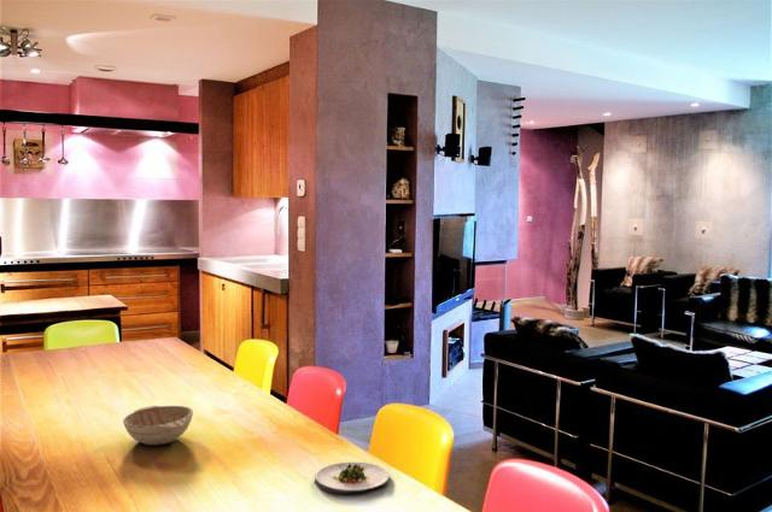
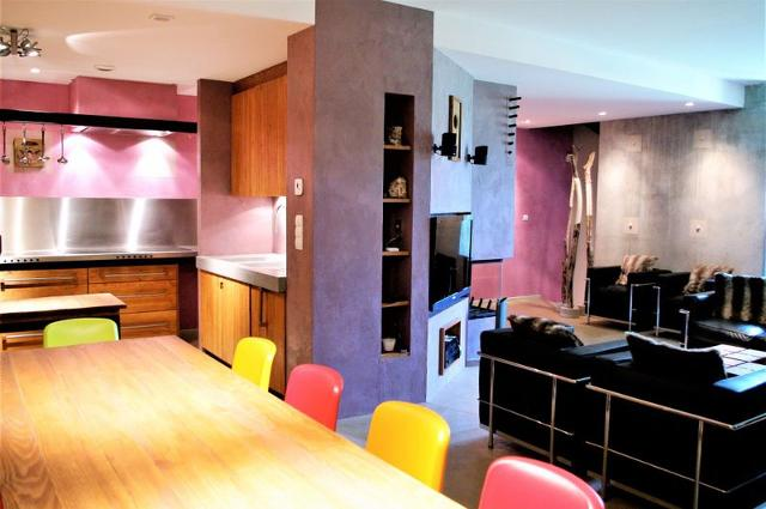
- decorative bowl (158, 426)
- salad plate (351, 472)
